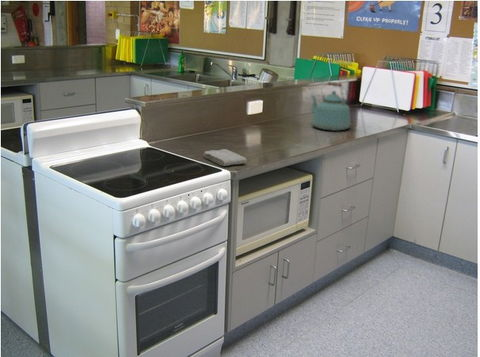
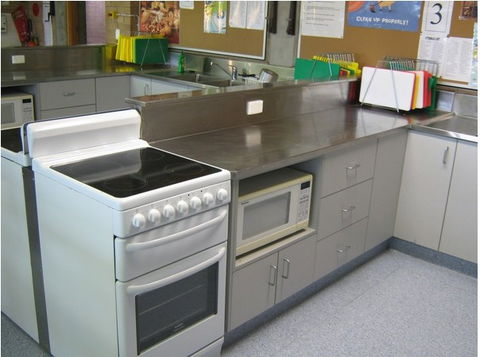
- washcloth (224, 156)
- kettle (329, 104)
